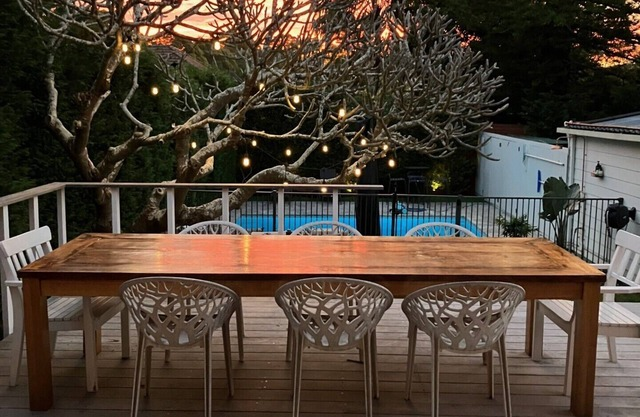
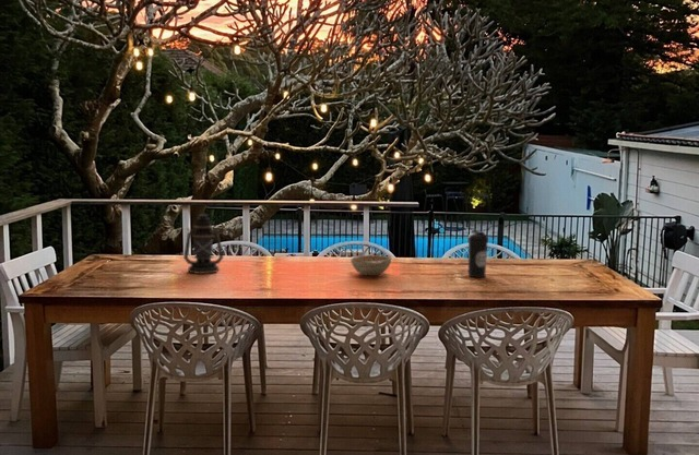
+ water bottle (477, 253)
+ decorative bowl (370, 265)
+ lantern (203, 241)
